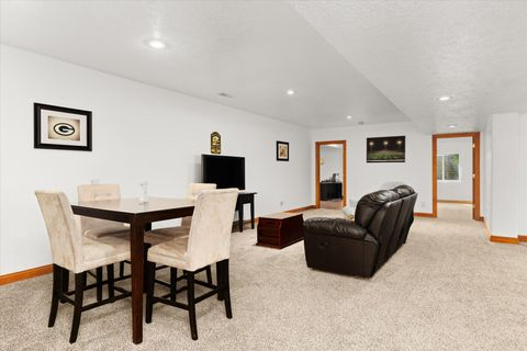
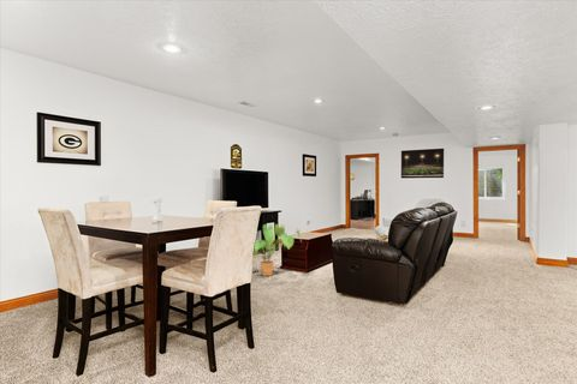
+ house plant (274, 248)
